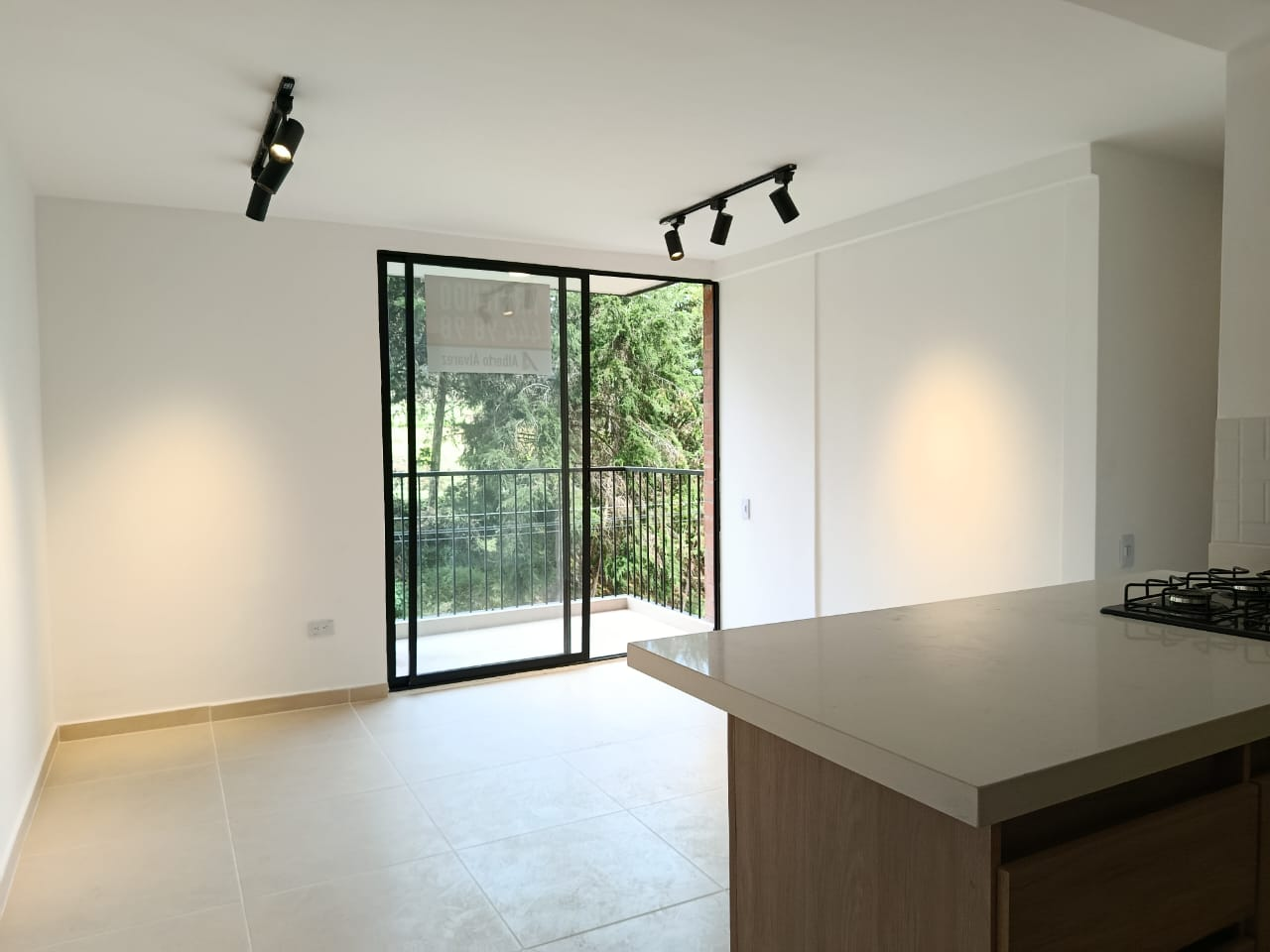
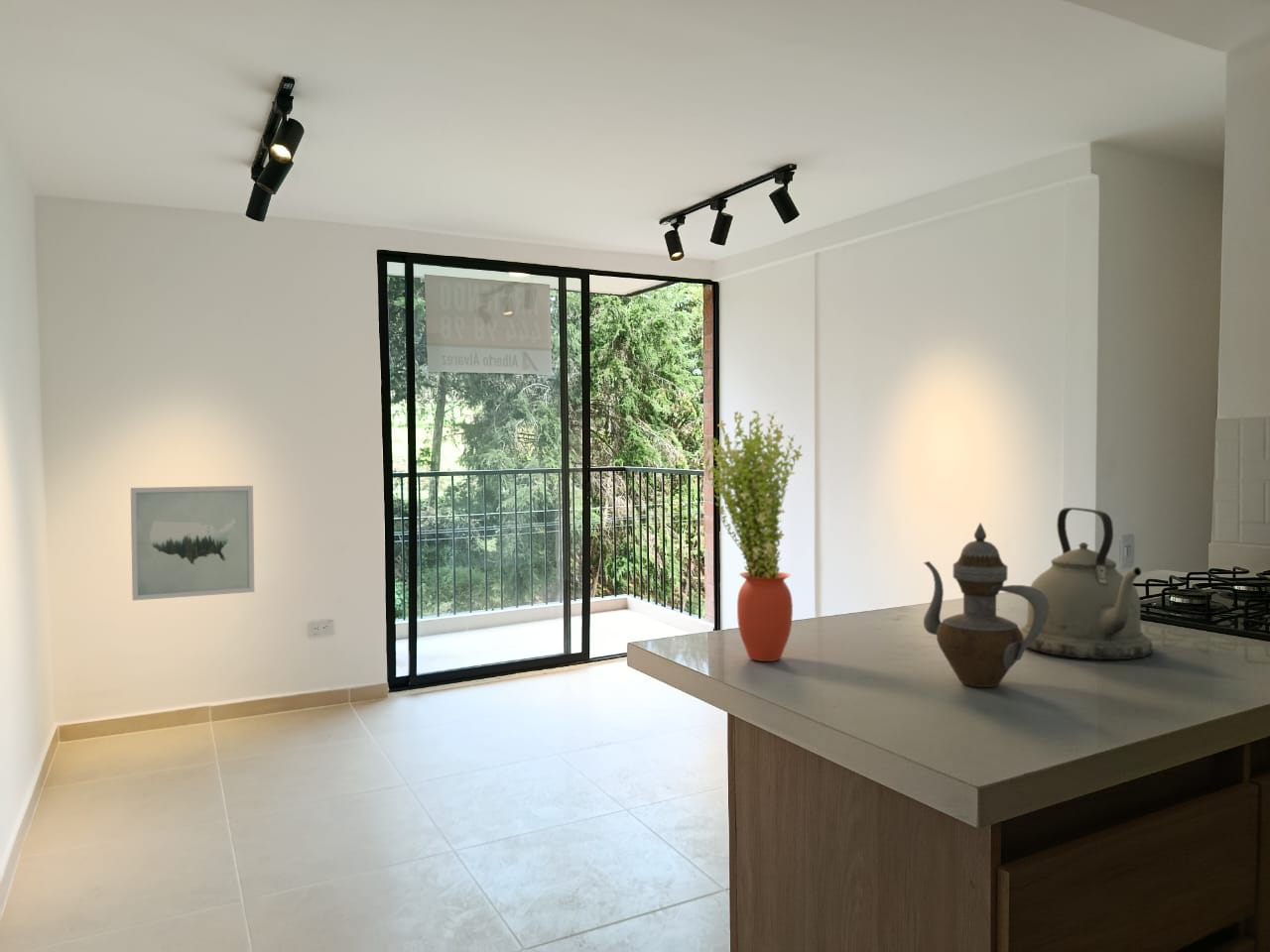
+ potted plant (747, 534)
+ kettle (1090, 578)
+ teapot (982, 603)
+ wall art (193, 540)
